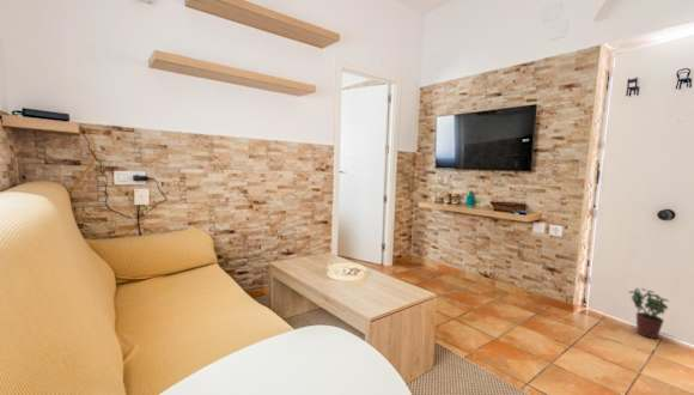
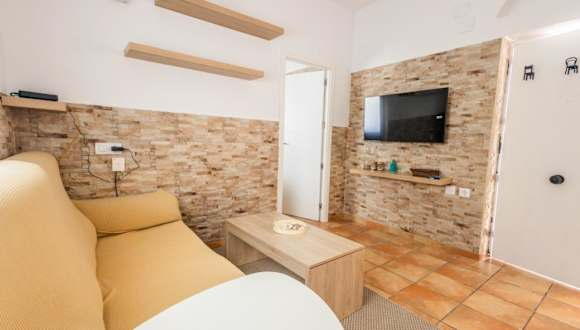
- potted plant (649, 311)
